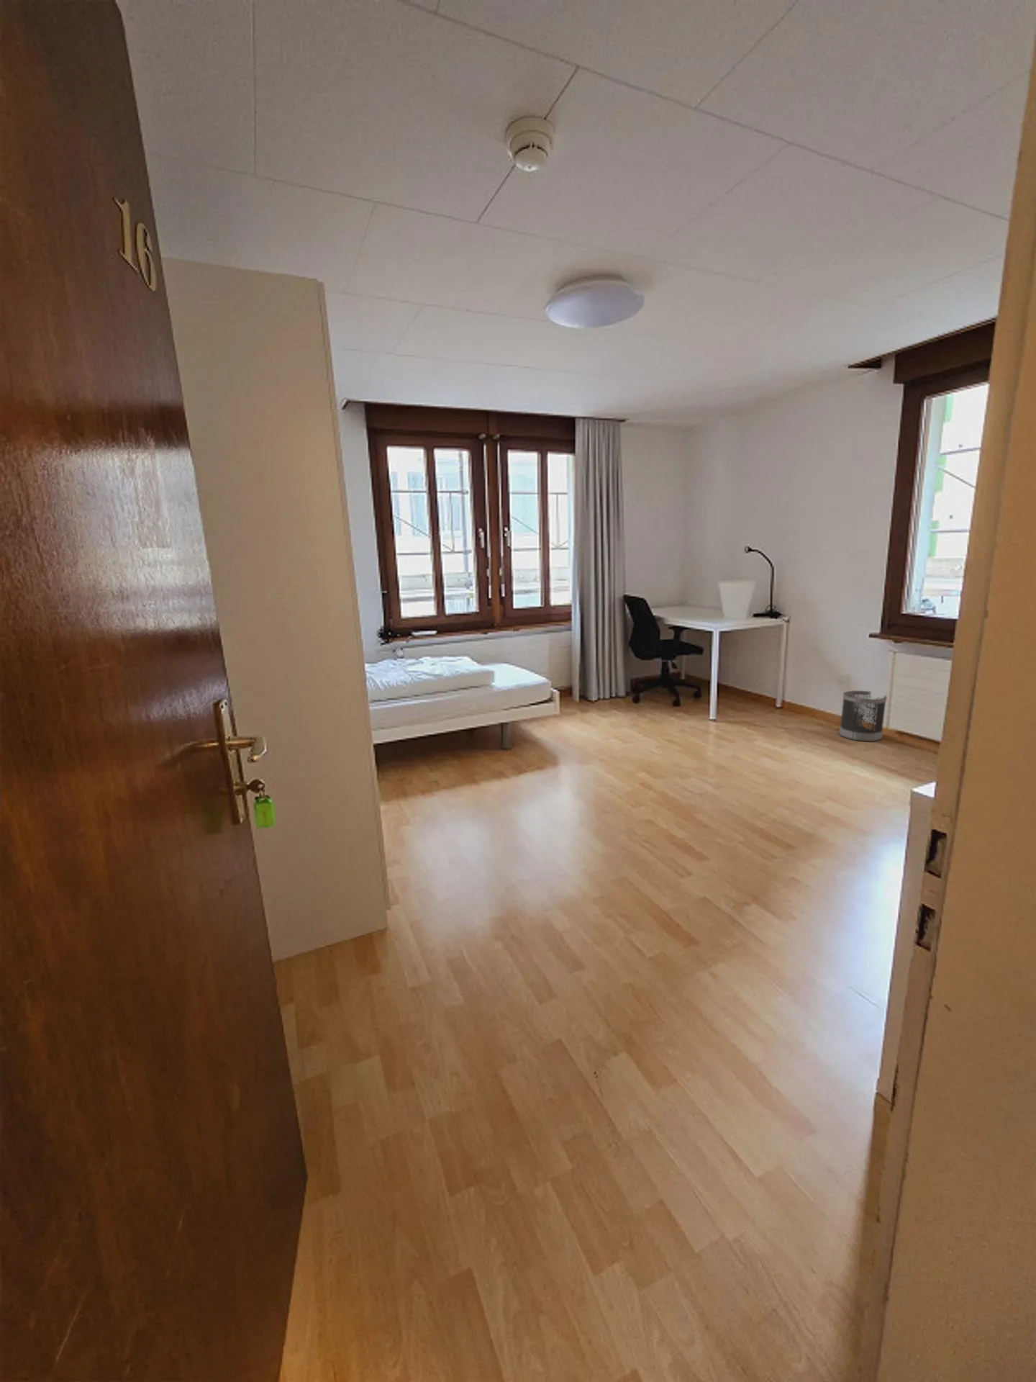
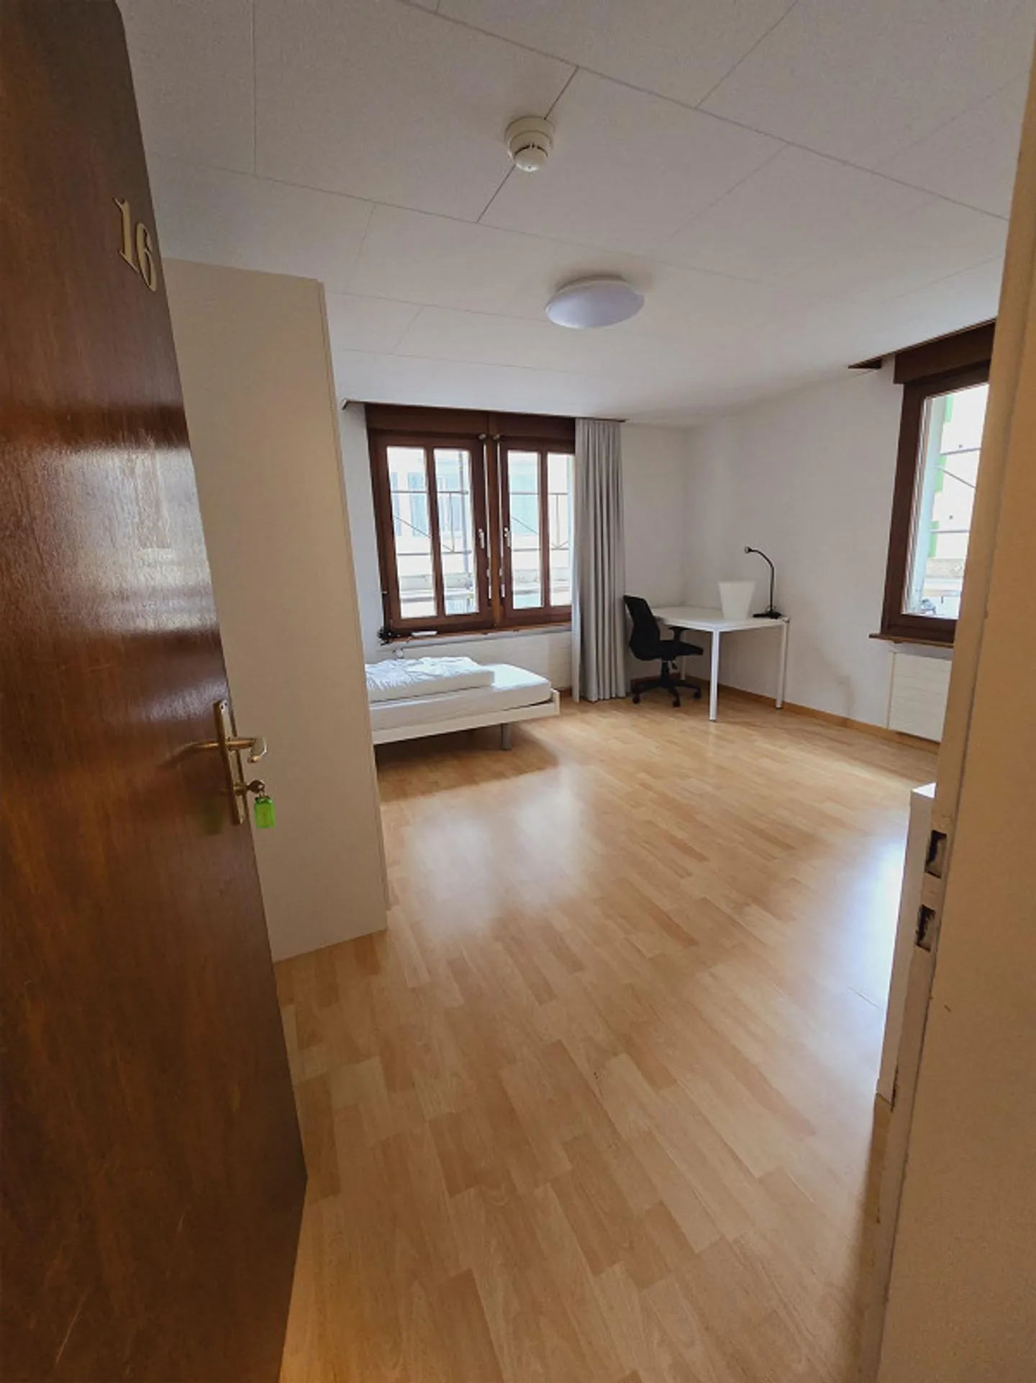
- wastebasket (862, 715)
